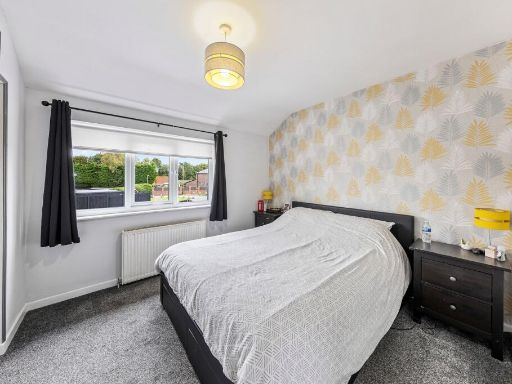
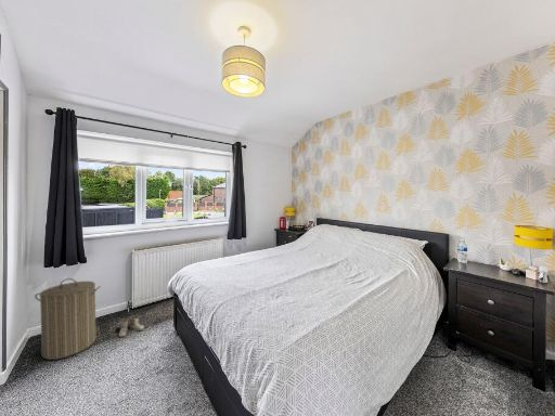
+ boots (129, 325)
+ laundry hamper (69, 312)
